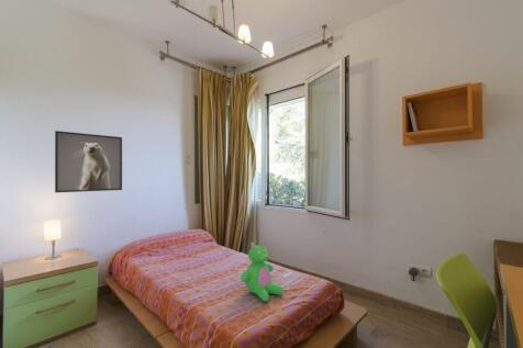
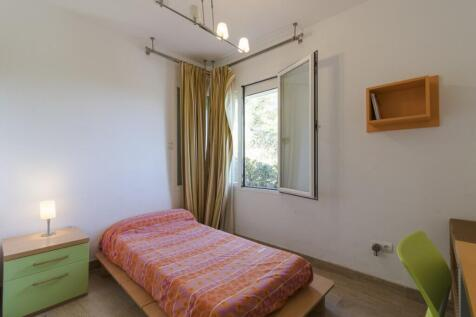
- teddy bear (263, 268)
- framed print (91, 162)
